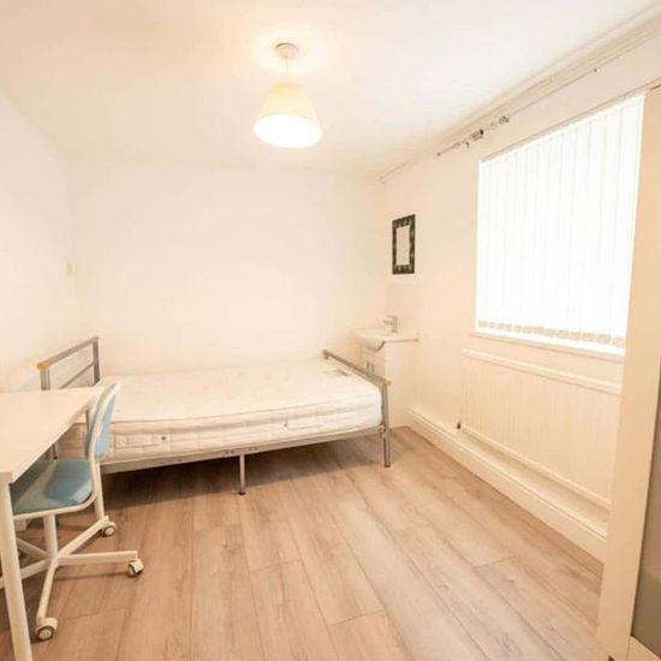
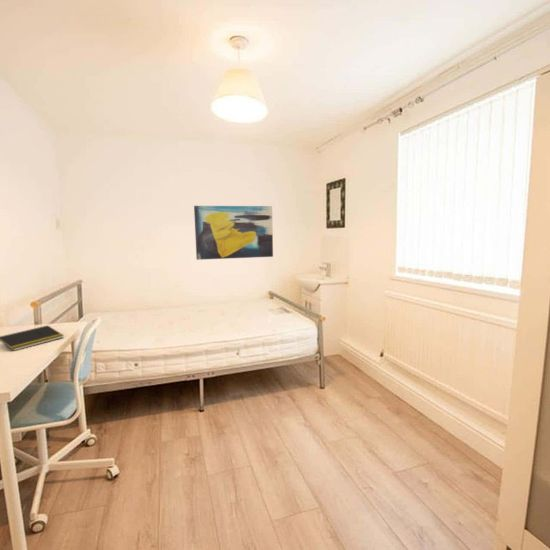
+ wall art (235, 232)
+ notepad (31, 337)
